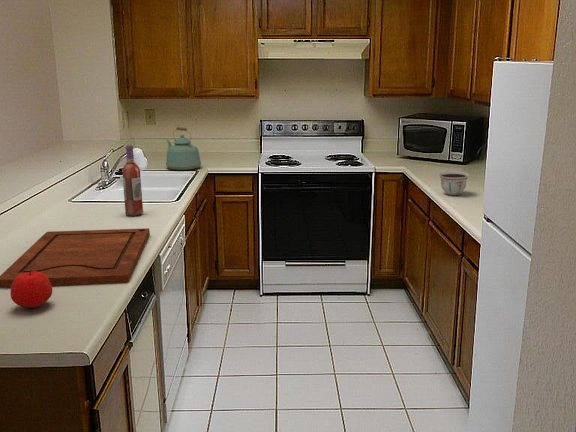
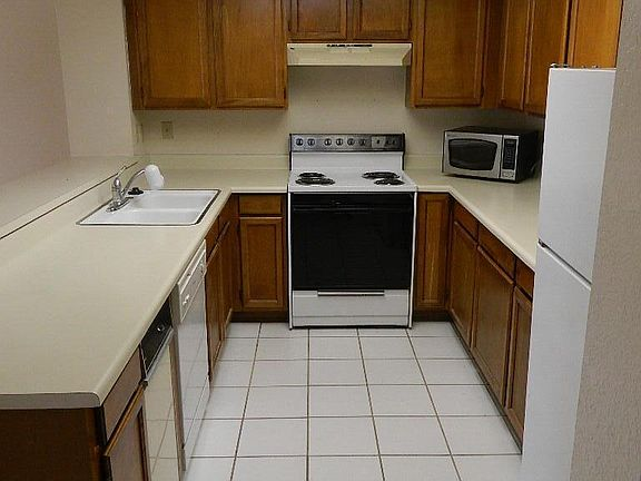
- kettle (180, 147)
- apple (31, 288)
- bowl (453, 184)
- cutting board (83, 254)
- wine bottle (131, 180)
